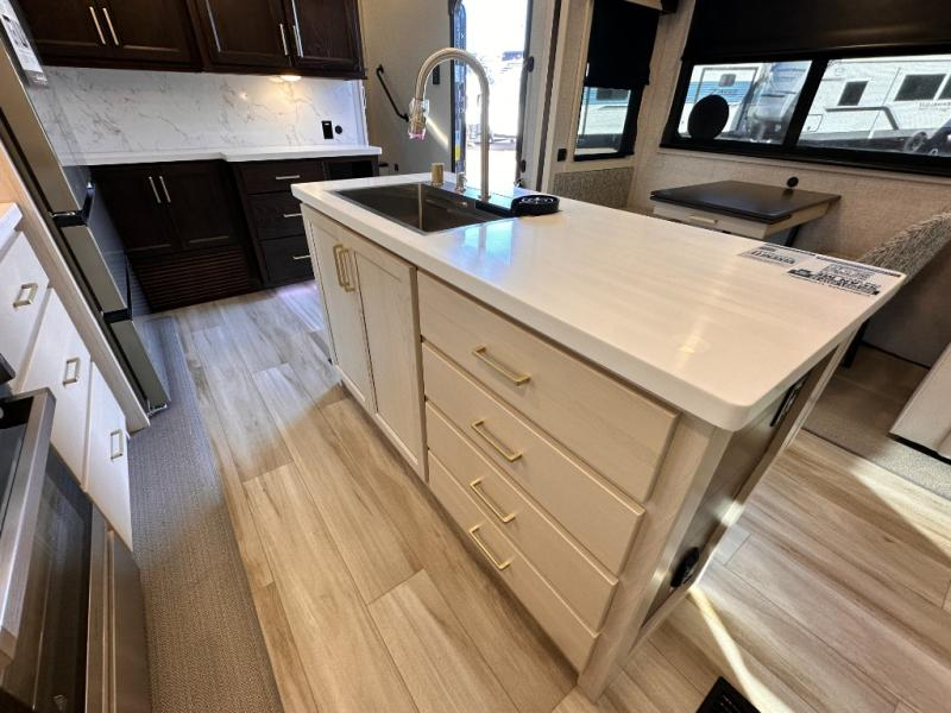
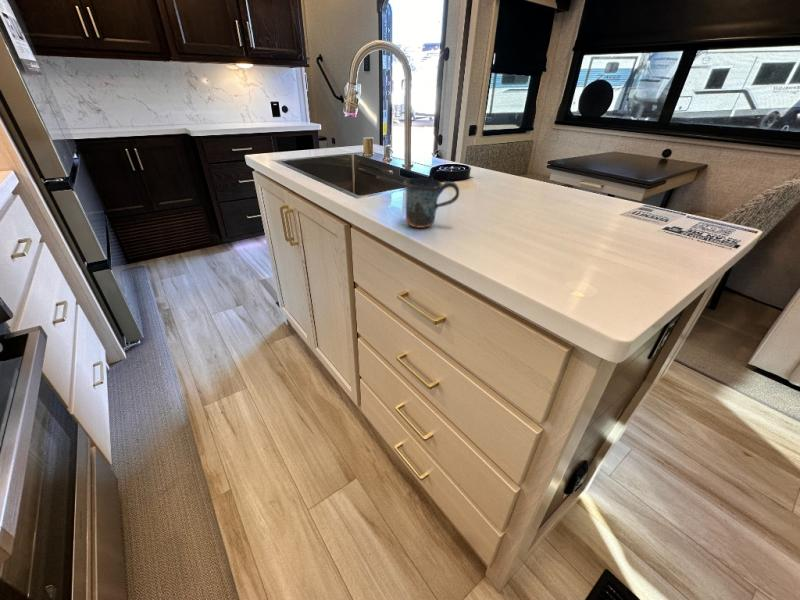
+ mug (427, 204)
